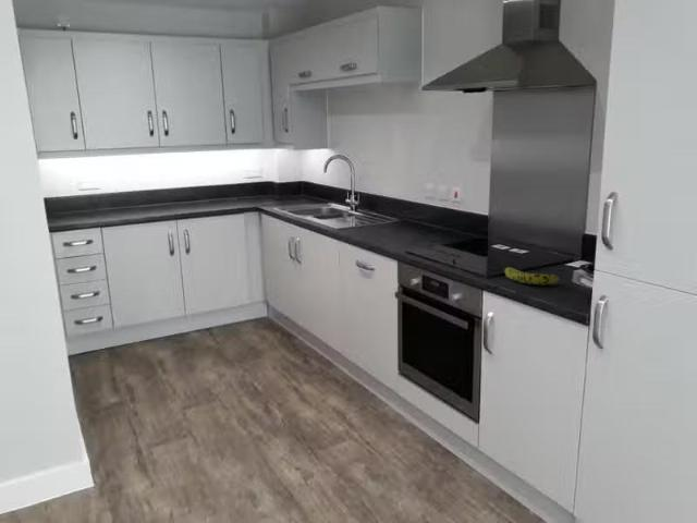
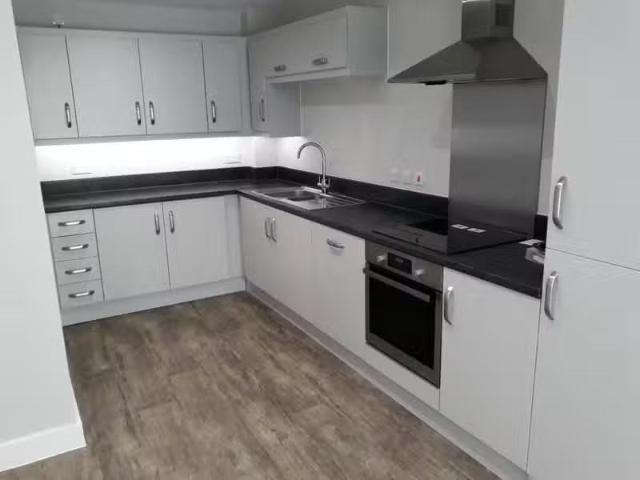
- fruit (529, 275)
